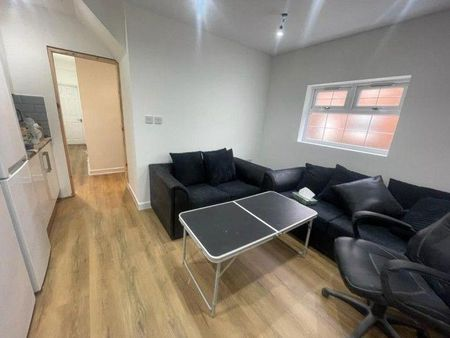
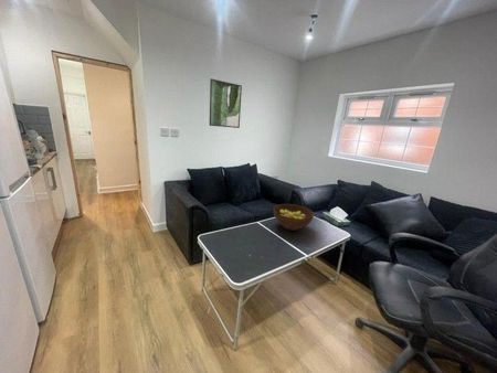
+ fruit bowl (292, 219)
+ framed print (225, 105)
